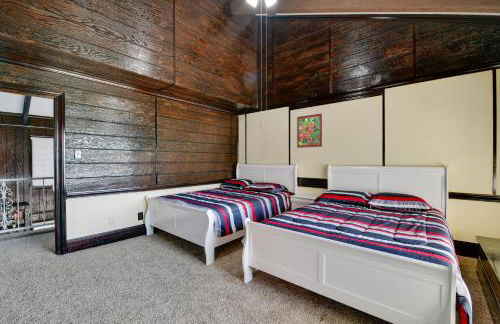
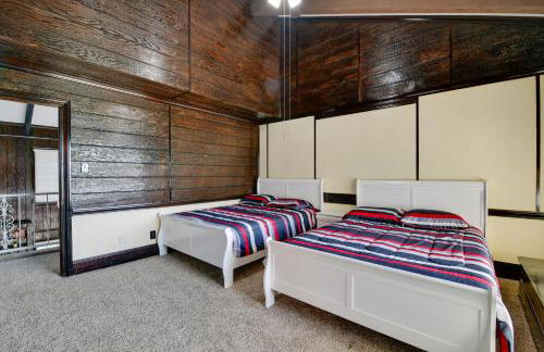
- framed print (309, 131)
